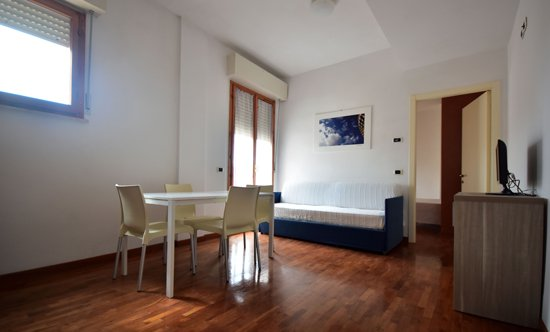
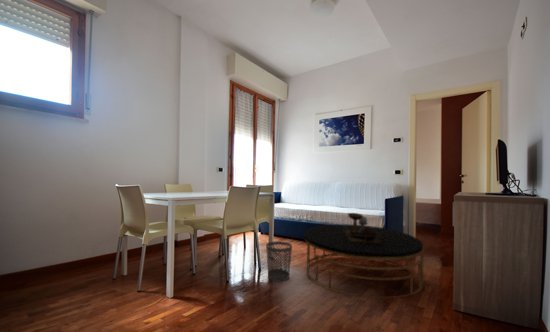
+ coffee table (359, 244)
+ wastebasket (278, 260)
